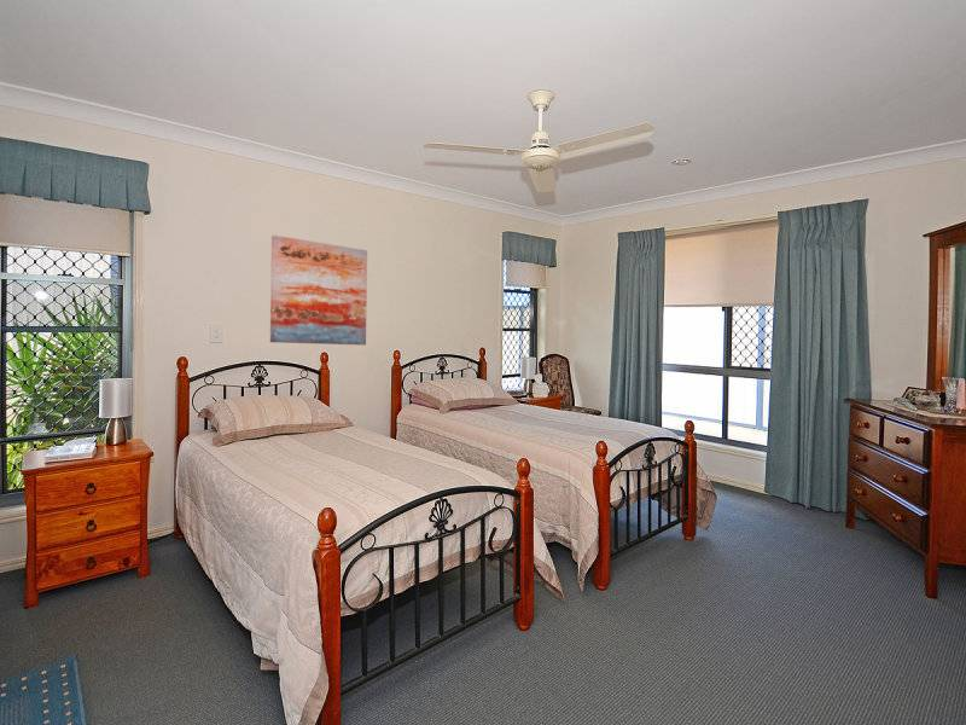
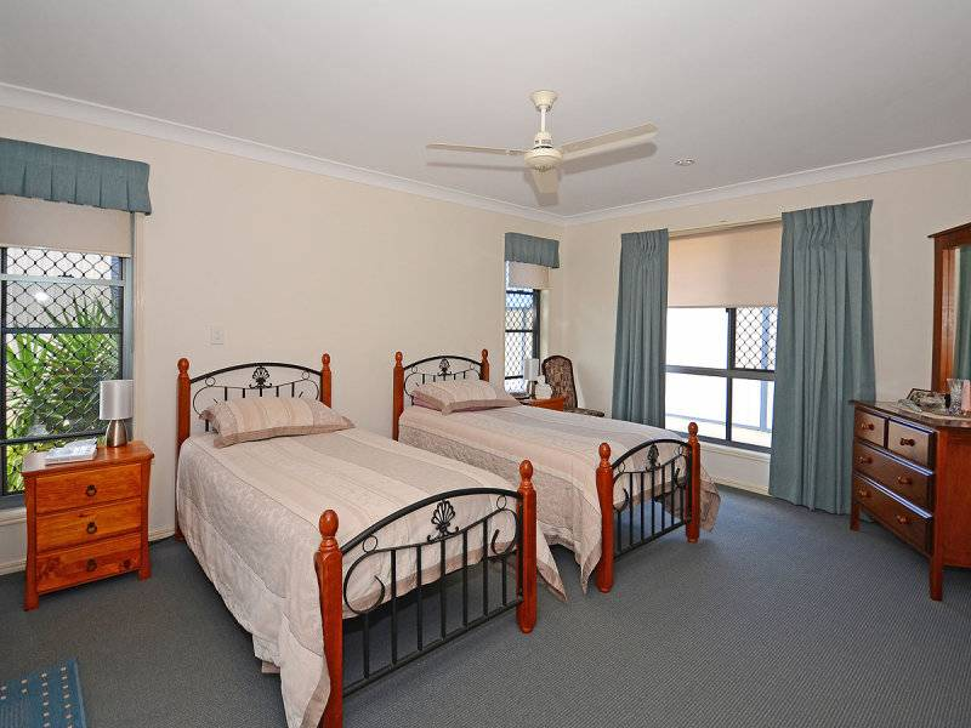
- wall art (321, 294)
